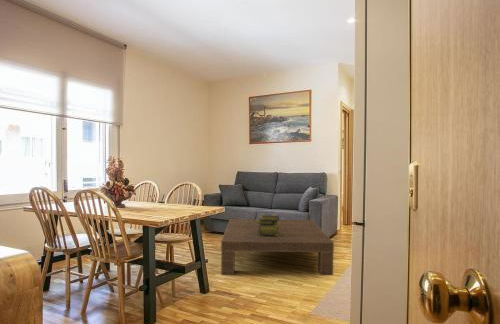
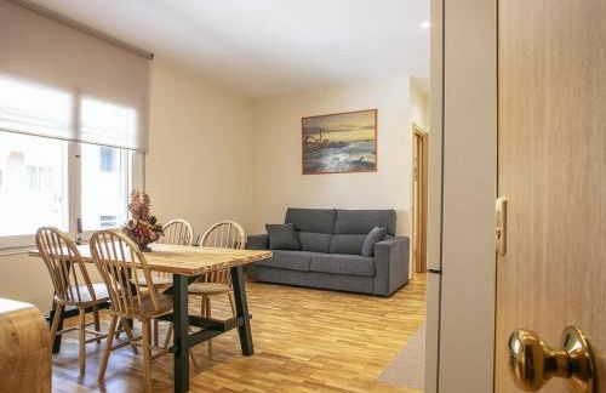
- coffee table (273, 243)
- stack of books (268, 223)
